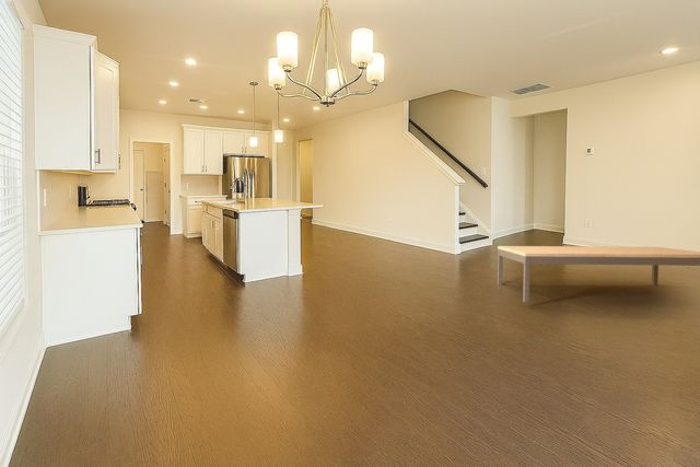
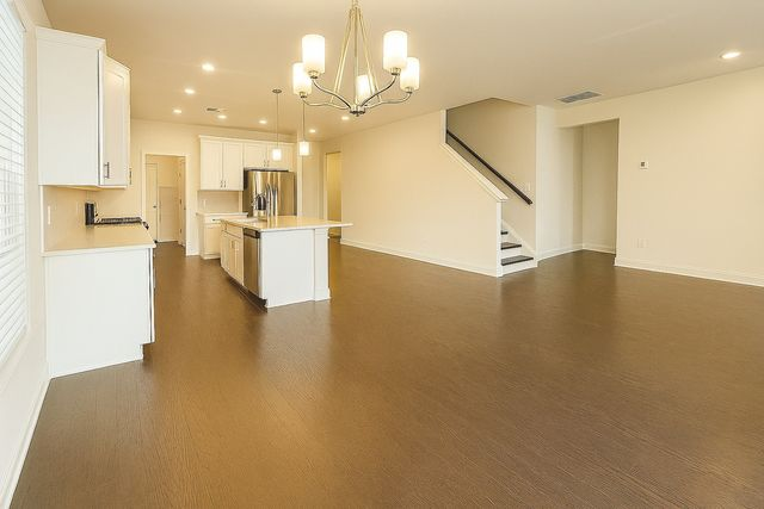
- coffee table (596, 264)
